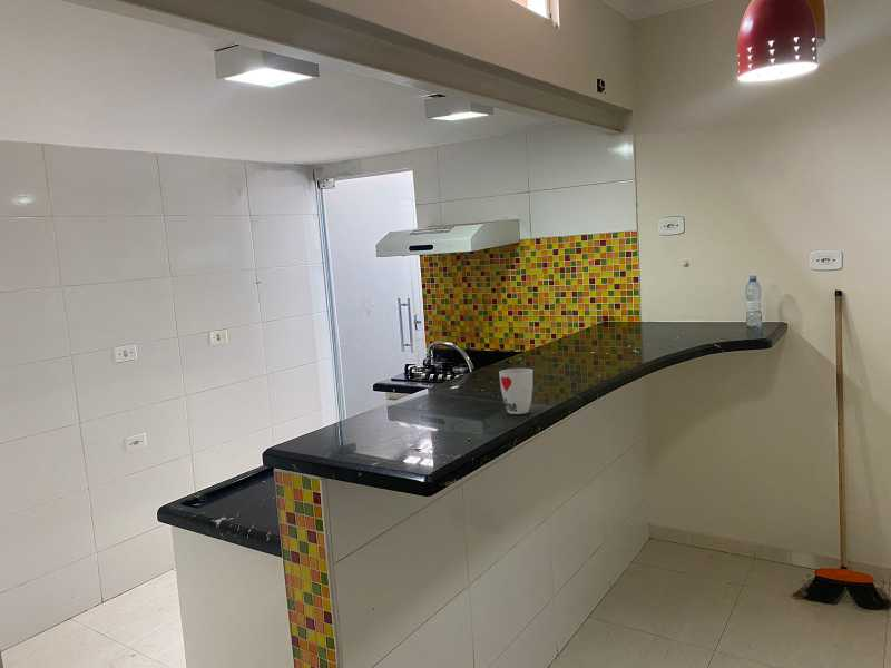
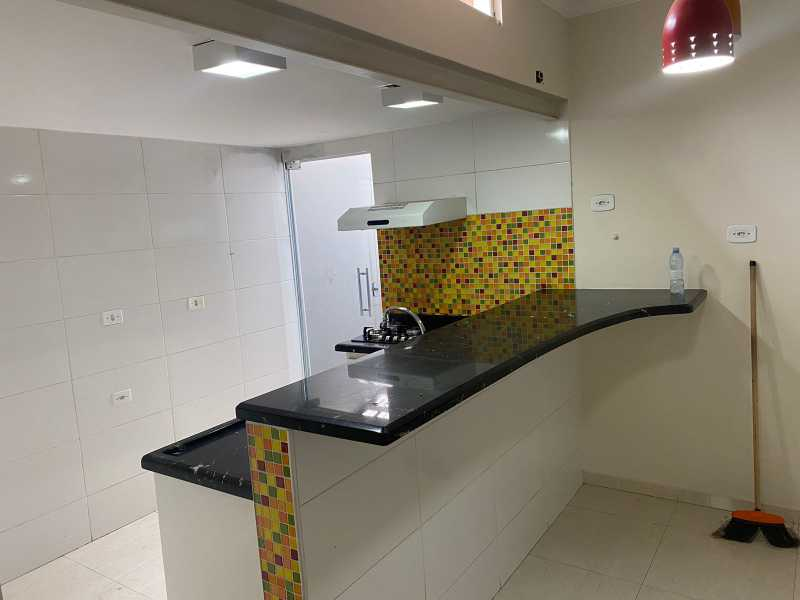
- cup (517, 391)
